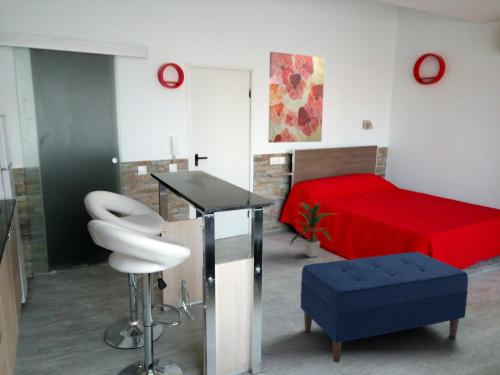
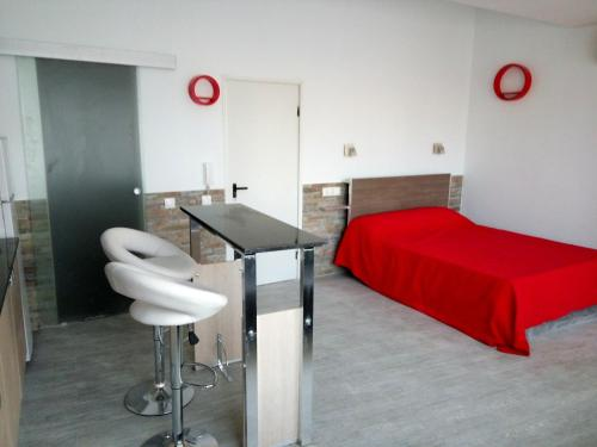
- indoor plant (310, 227)
- wall art (297, 99)
- bench (381, 301)
